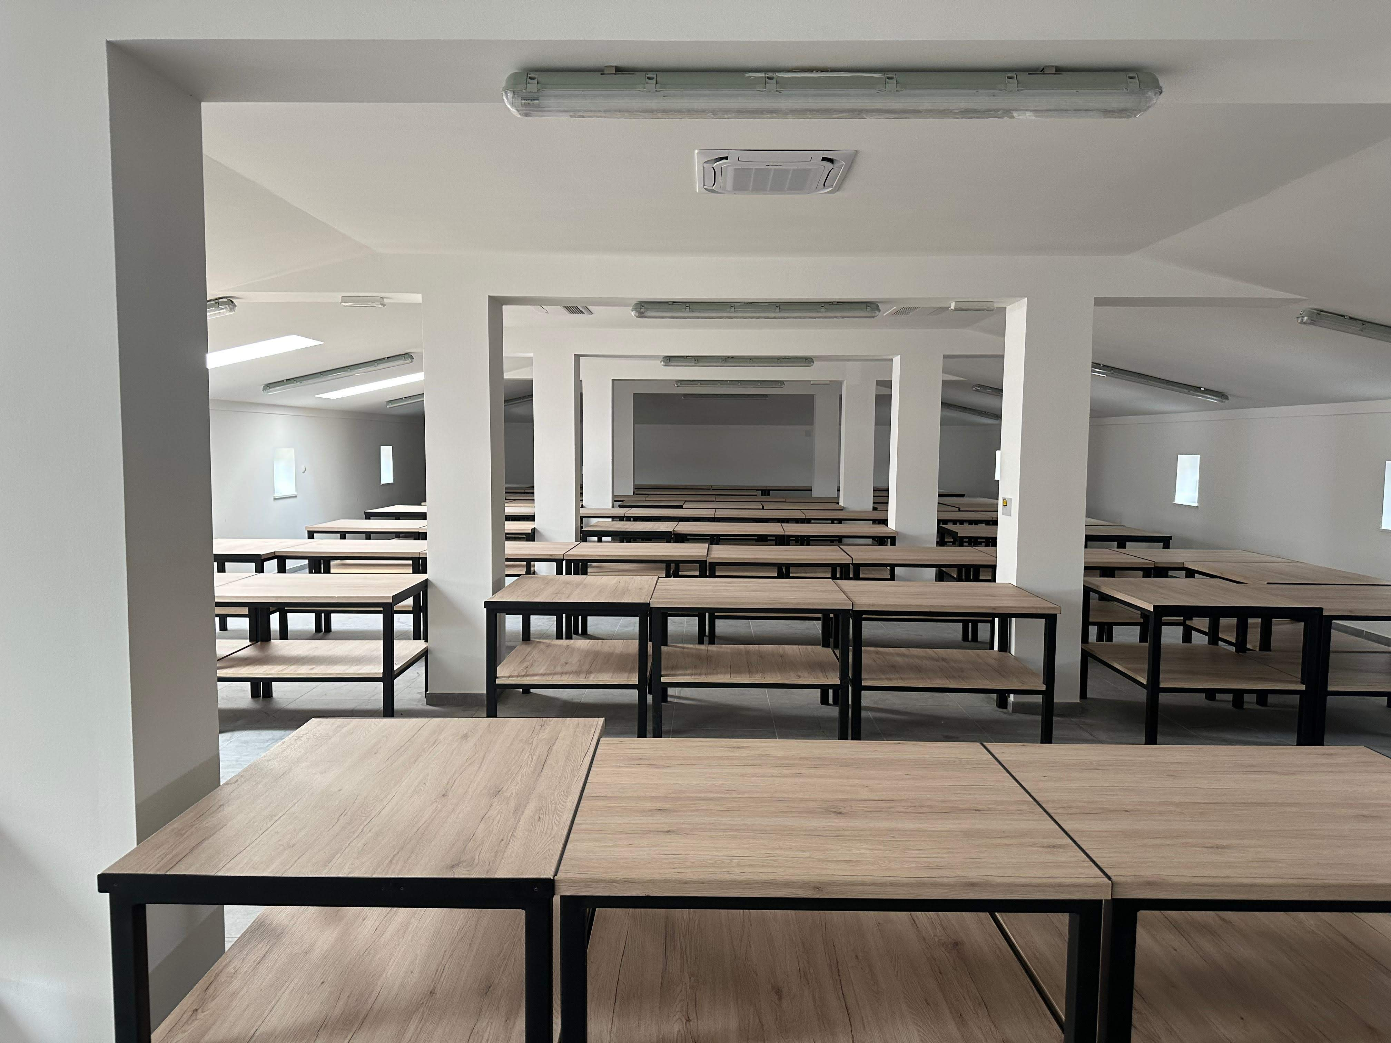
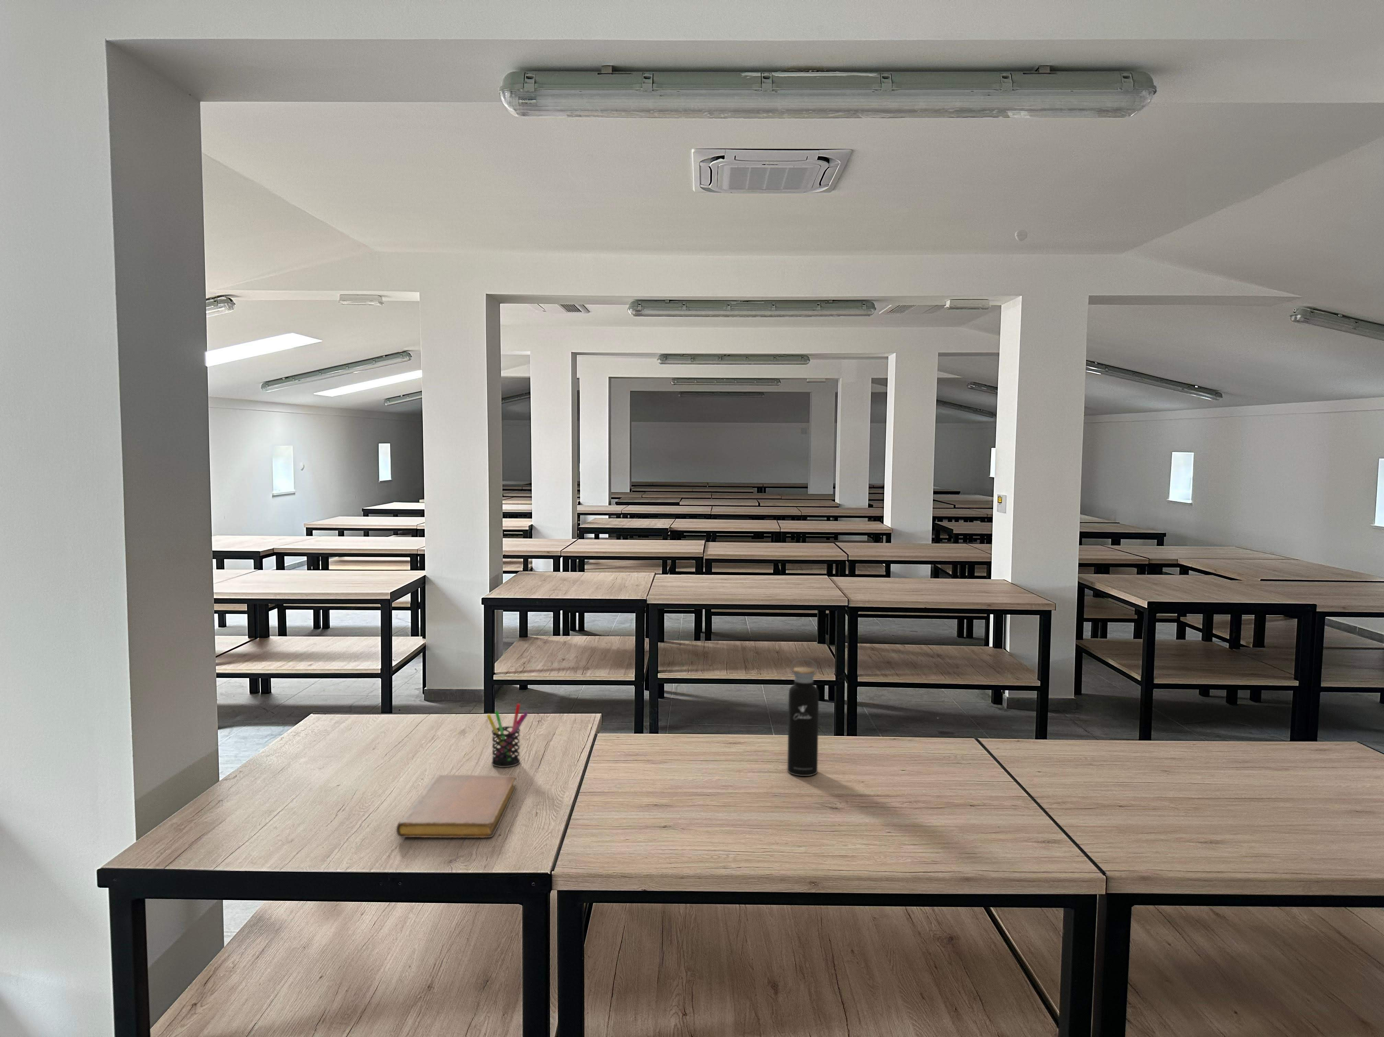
+ pen holder (506, 734)
+ notebook (461, 804)
+ smoke detector (1021, 236)
+ water bottle (803, 715)
